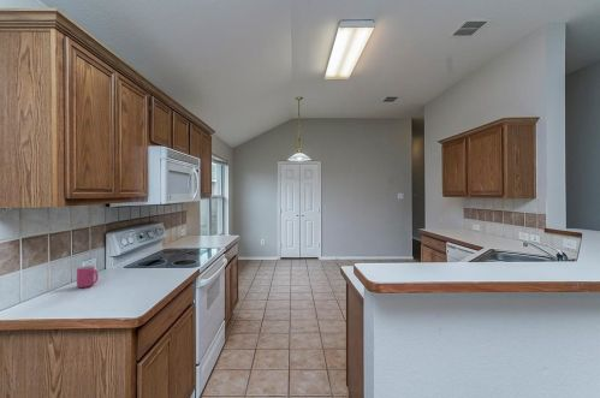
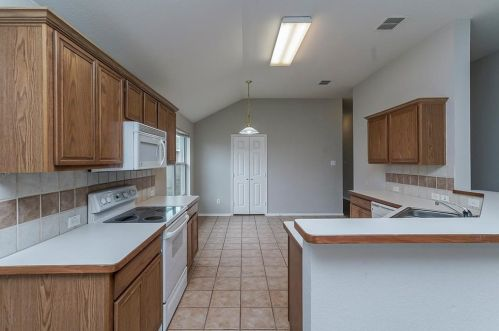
- mug (88, 277)
